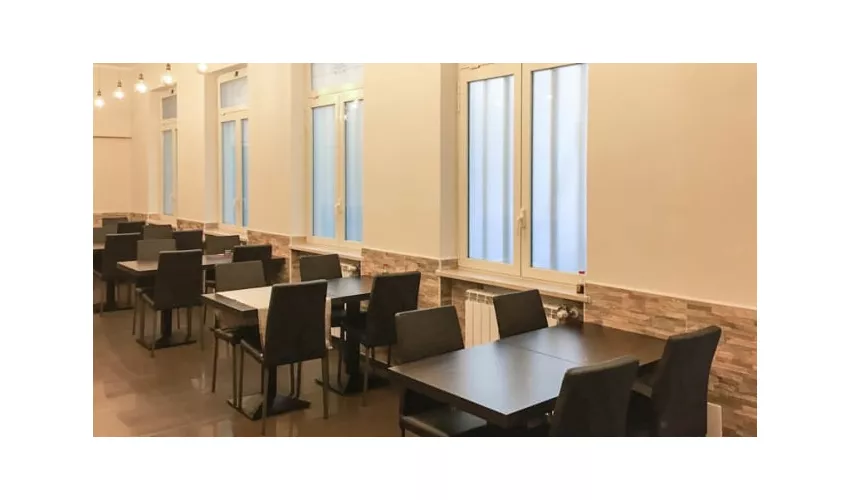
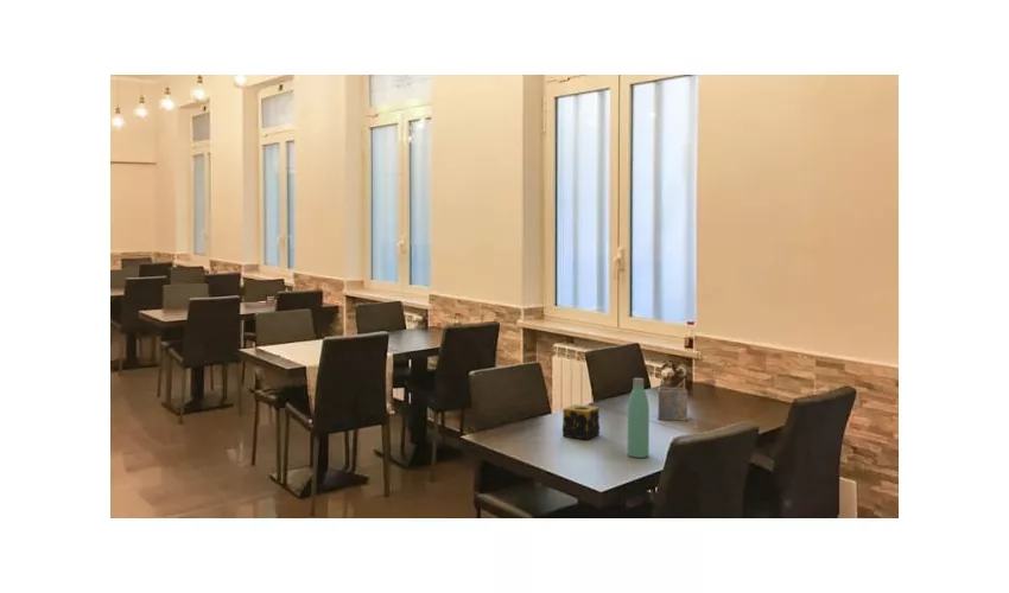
+ bottle (637, 416)
+ candle (580, 421)
+ napkin holder (672, 398)
